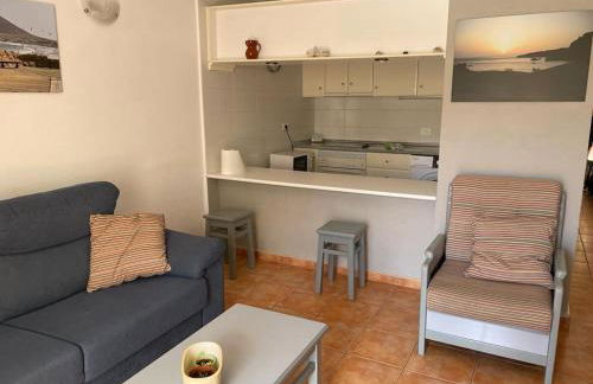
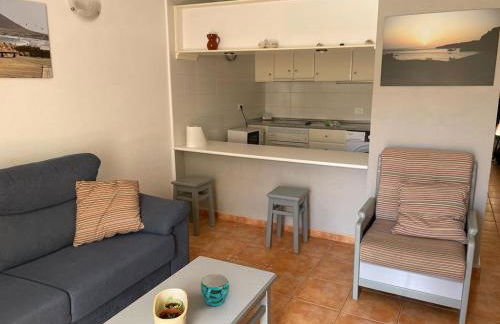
+ cup (215, 291)
